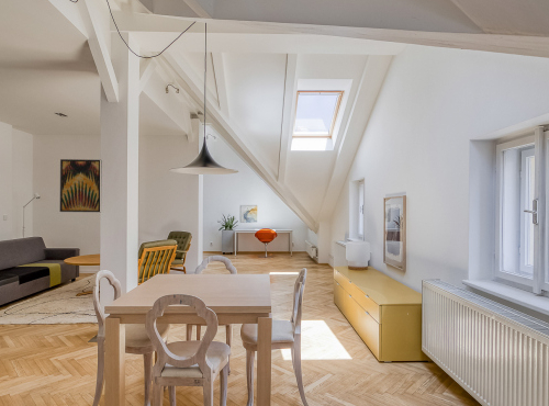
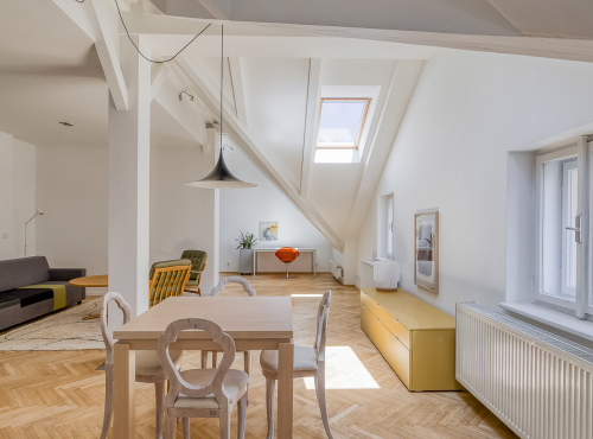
- wall art (80, 185)
